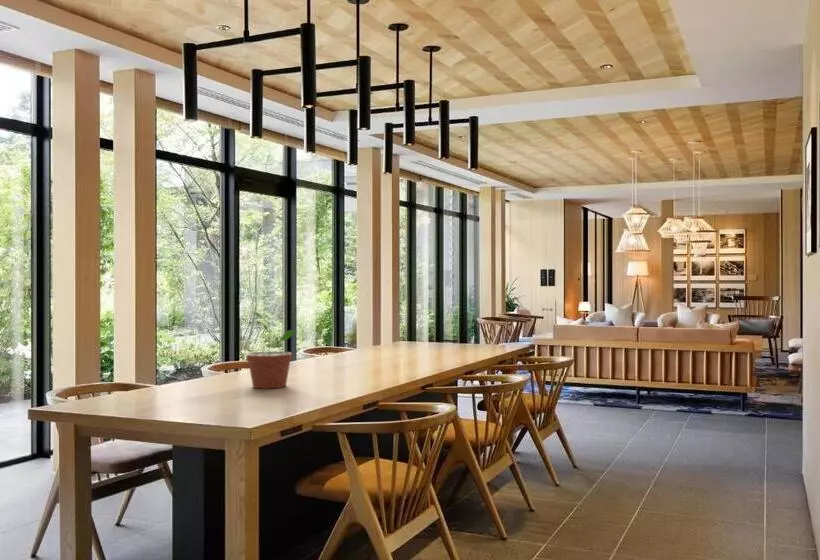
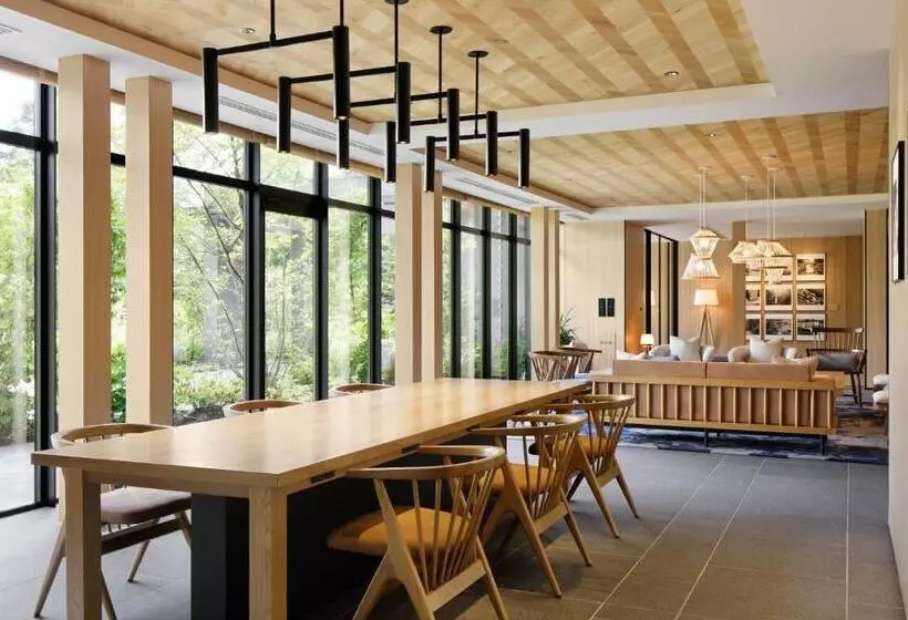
- potted plant (269, 348)
